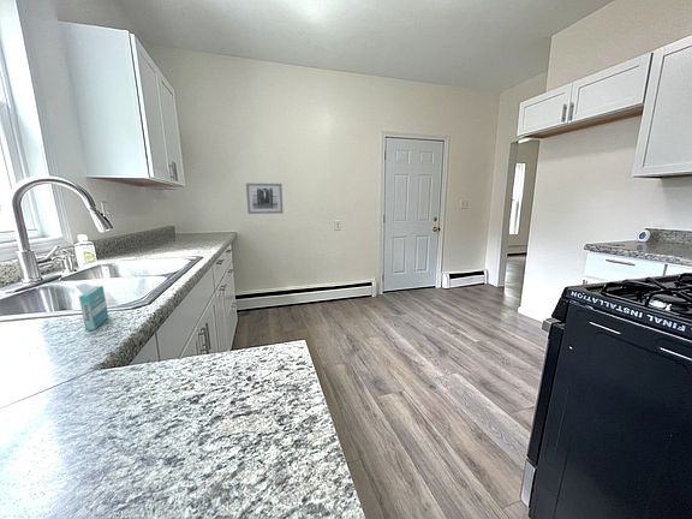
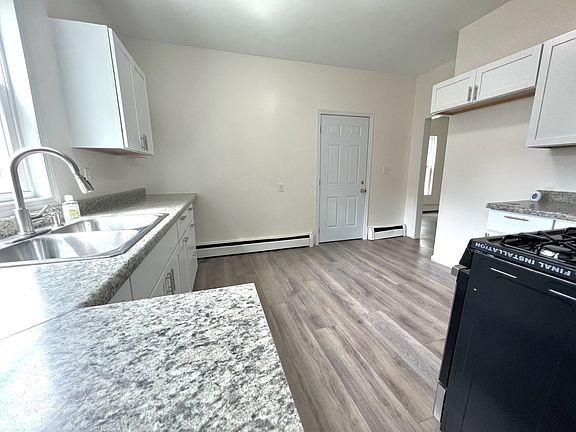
- wall art (264, 198)
- cosmetic container (94, 306)
